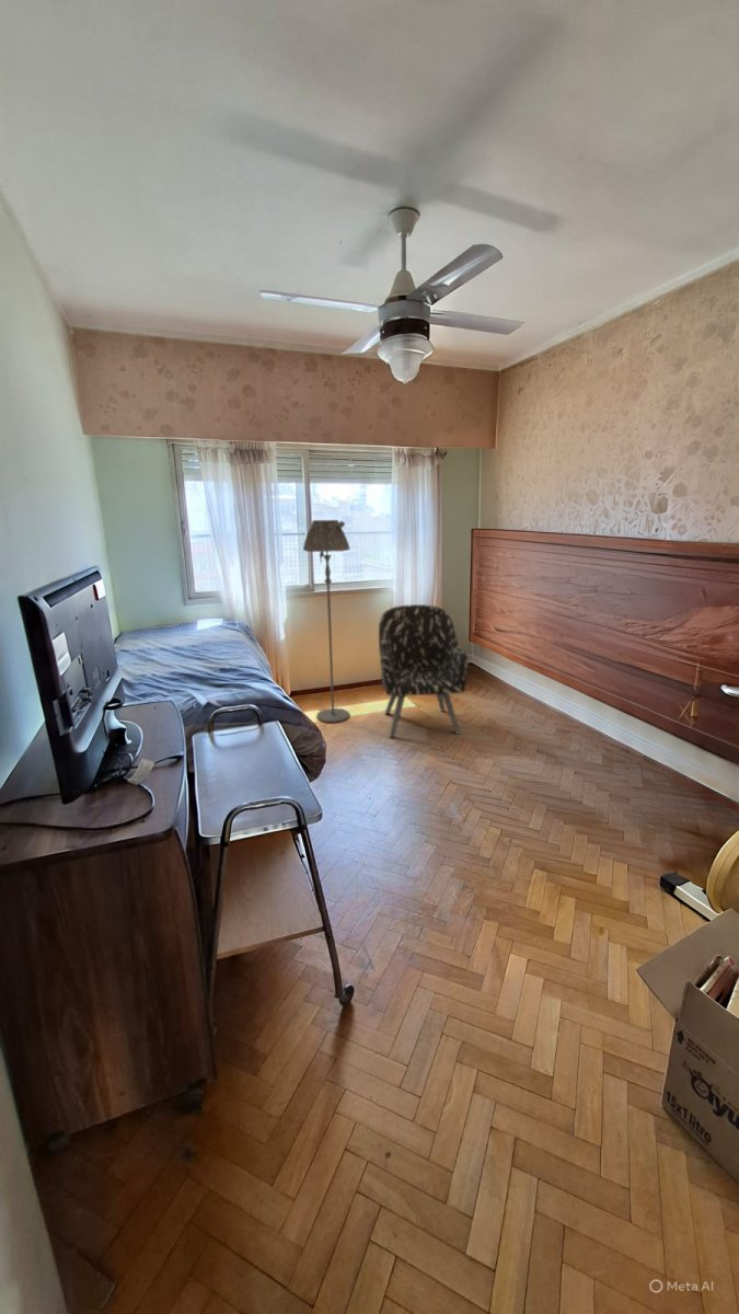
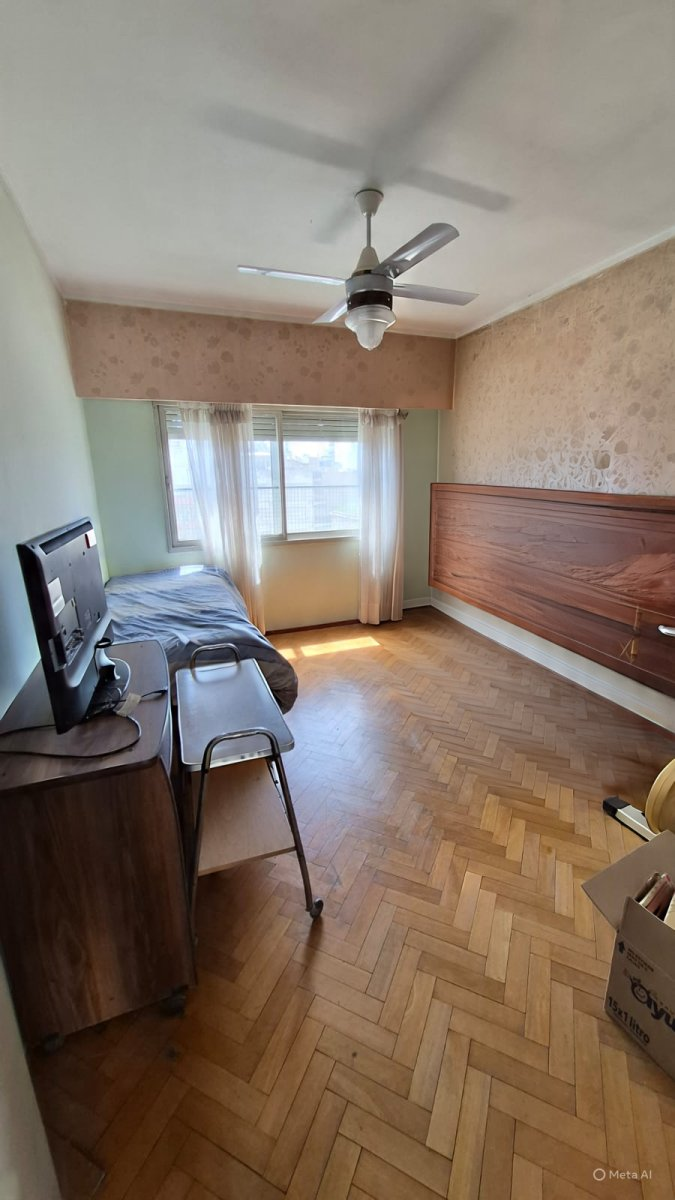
- armchair (419, 667)
- floor lamp (328, 623)
